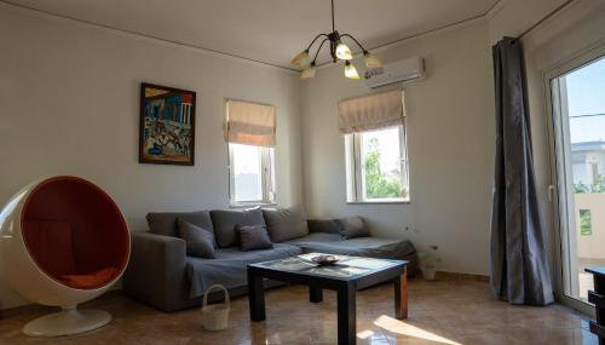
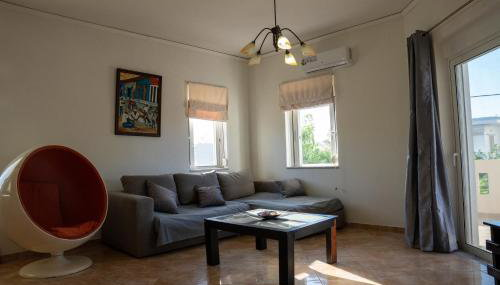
- basket (215, 305)
- potted plant (428, 261)
